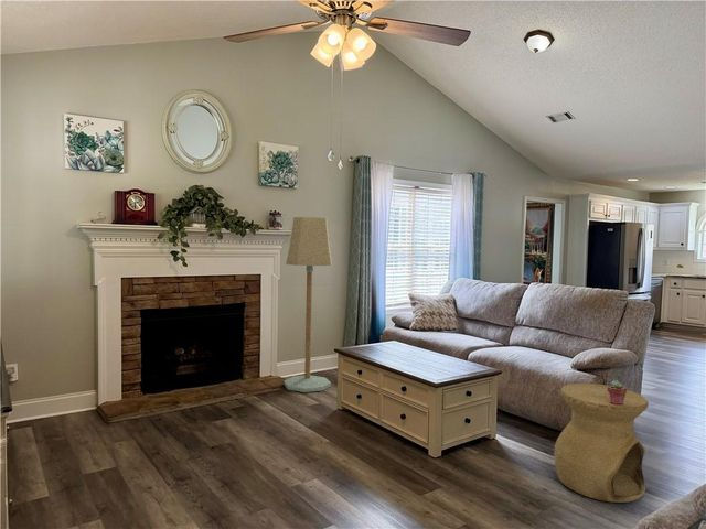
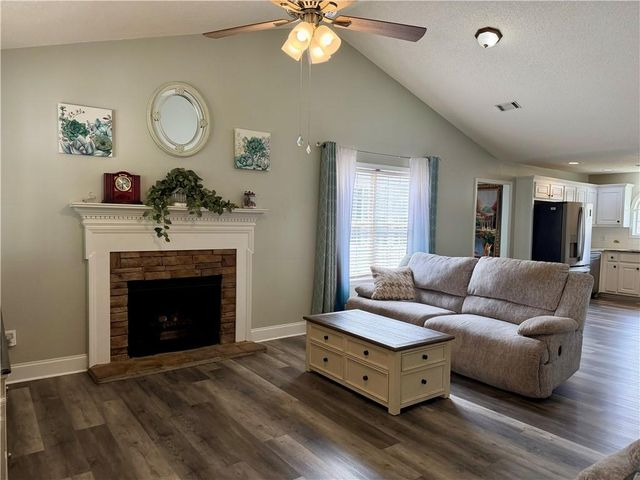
- floor lamp (309, 302)
- side table (599, 439)
- potted succulent (617, 390)
